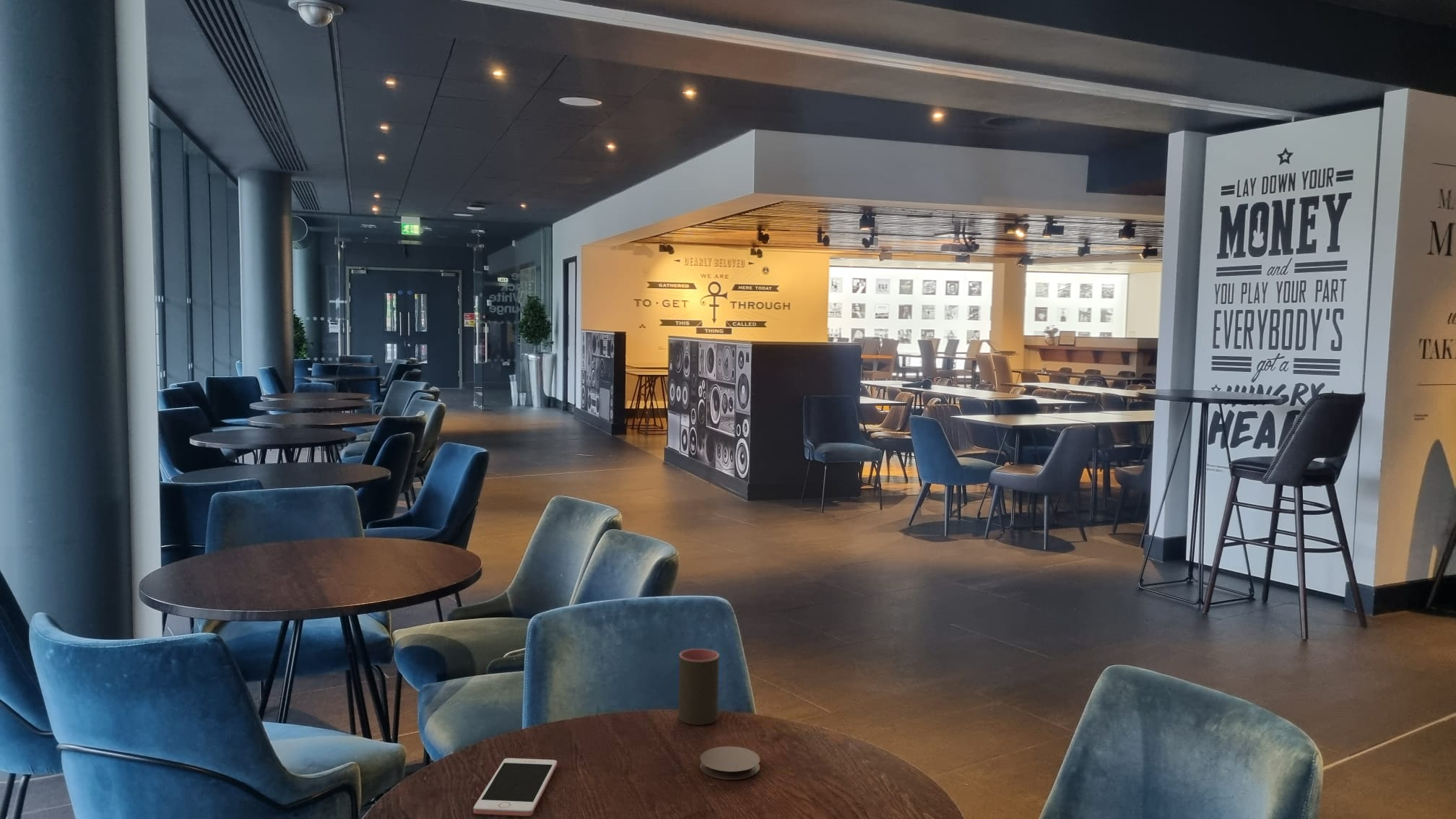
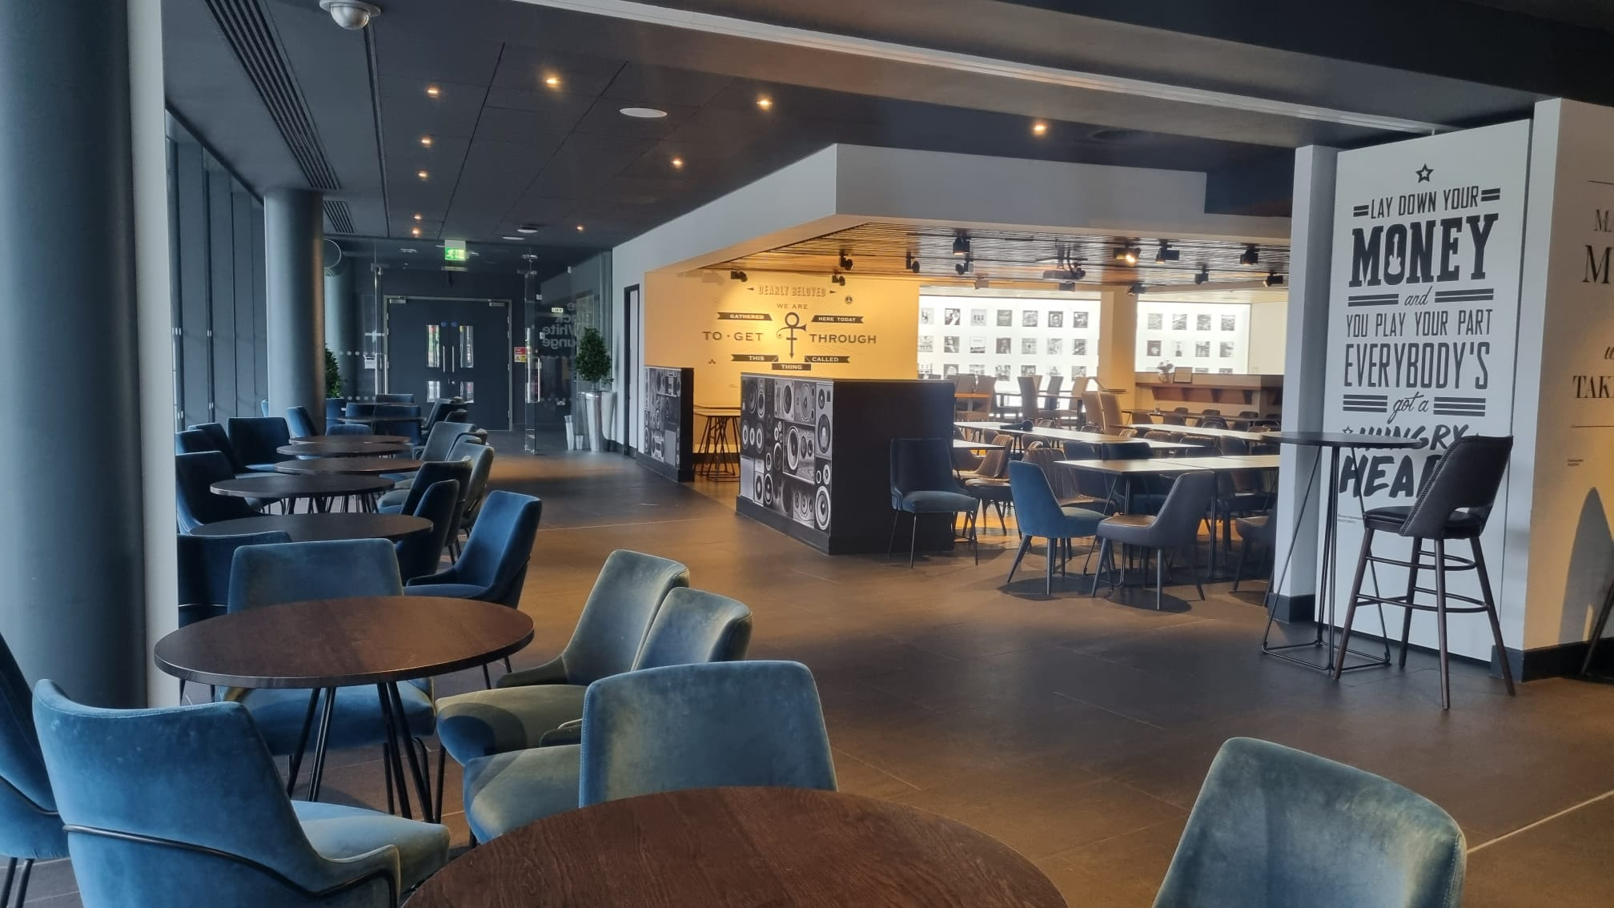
- coaster (729, 762)
- cell phone (517, 785)
- cup (698, 686)
